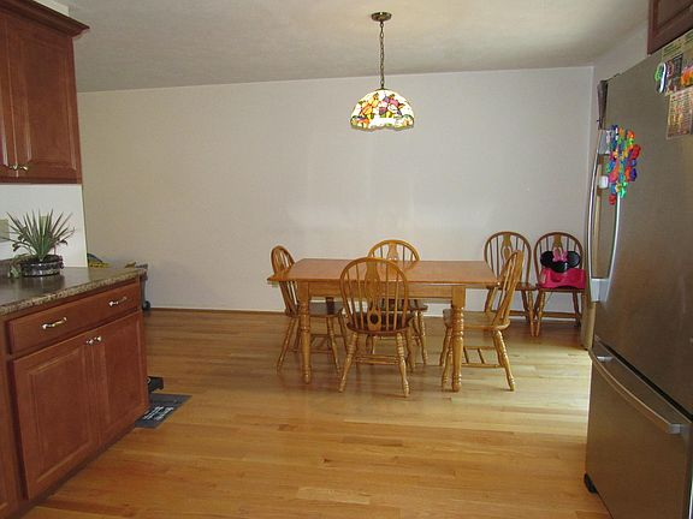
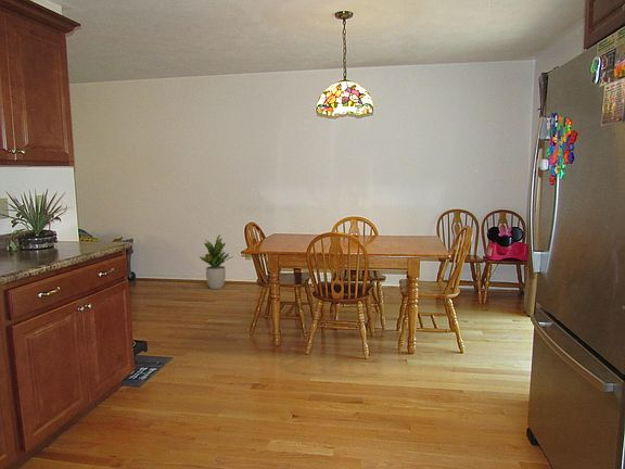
+ potted plant (214, 261)
